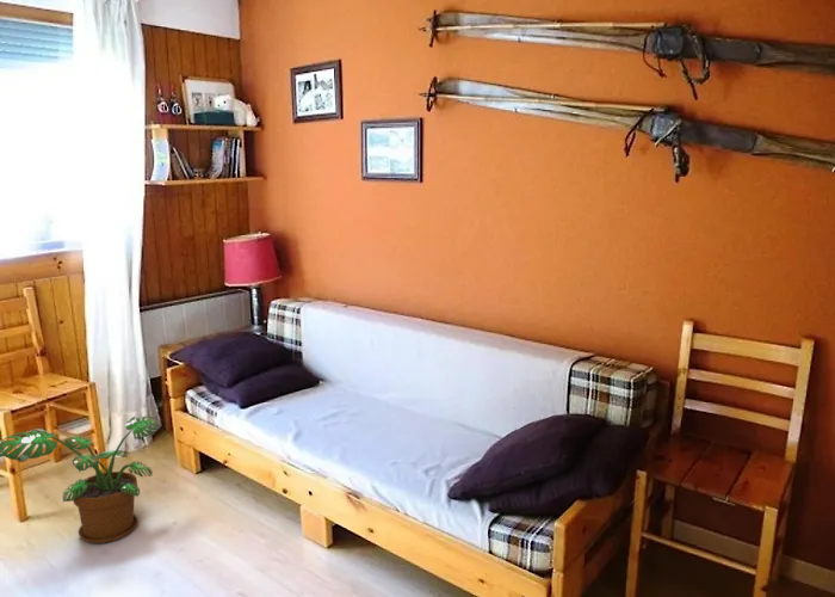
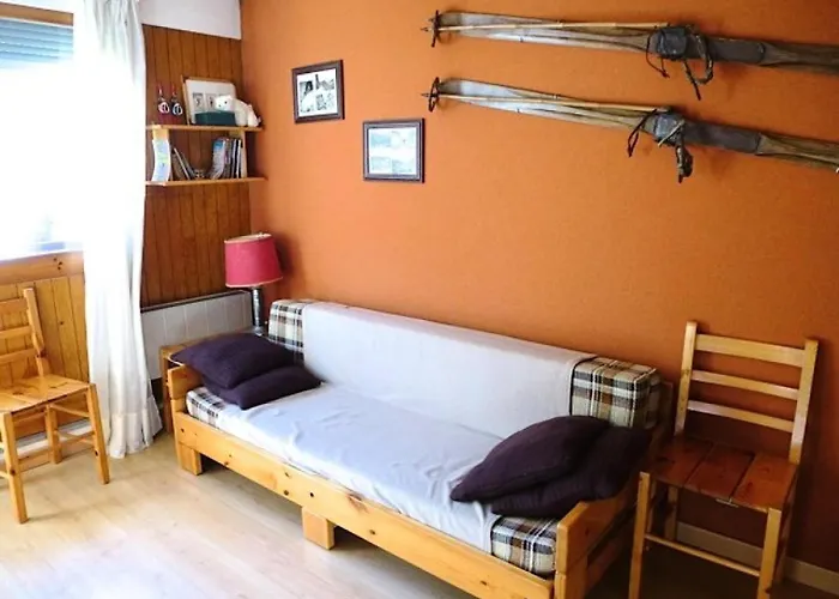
- potted plant (91, 476)
